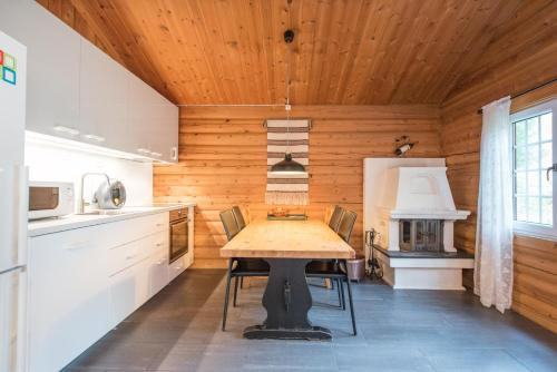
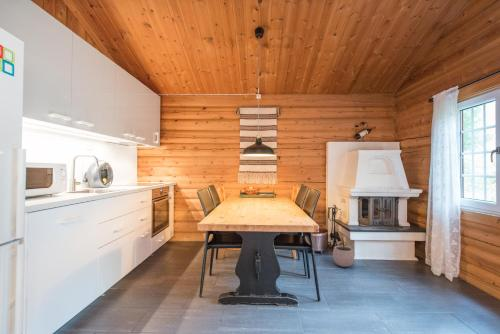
+ plant pot (343, 253)
